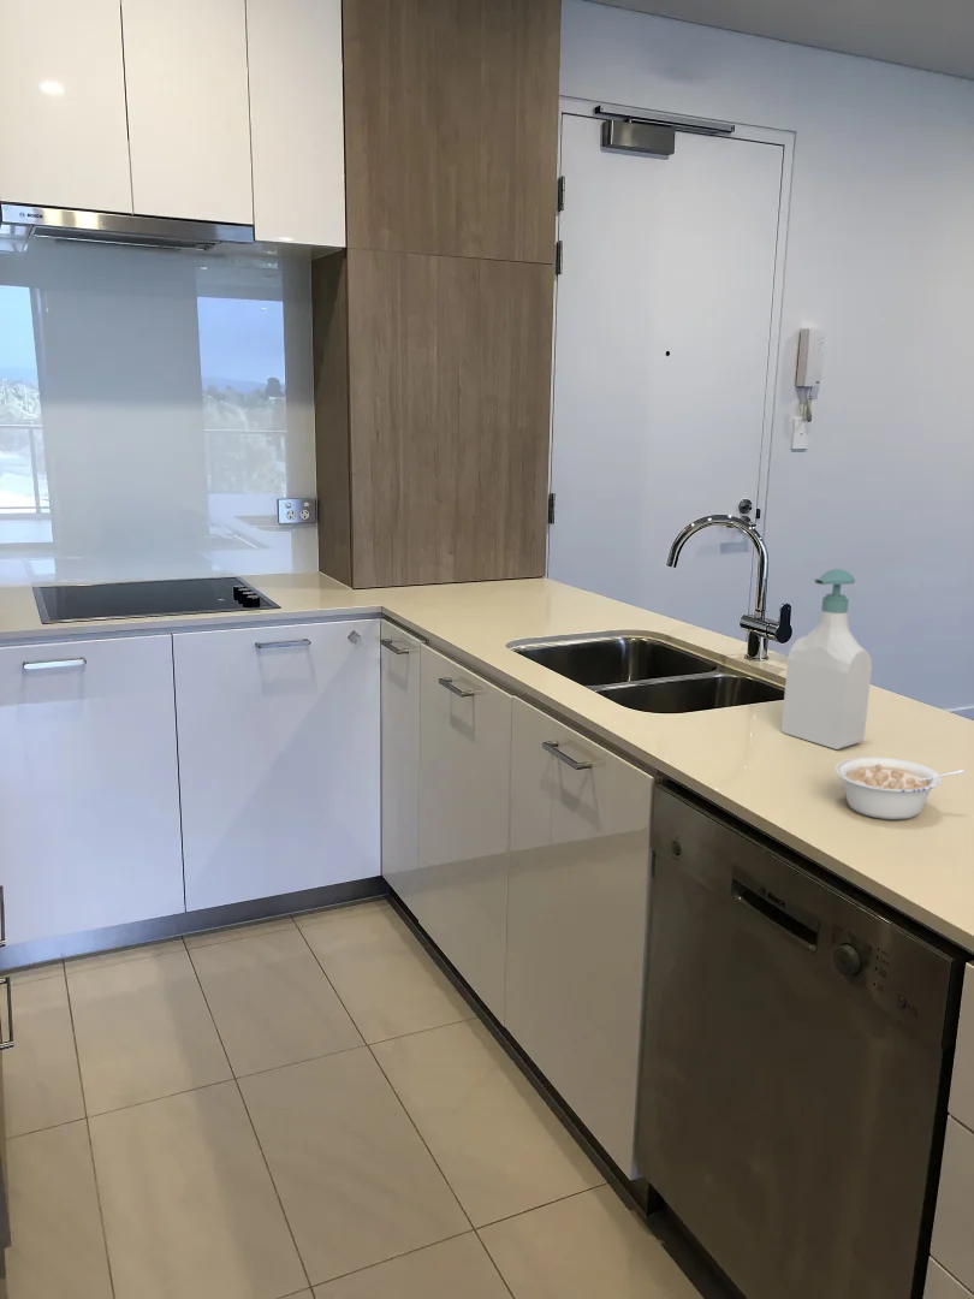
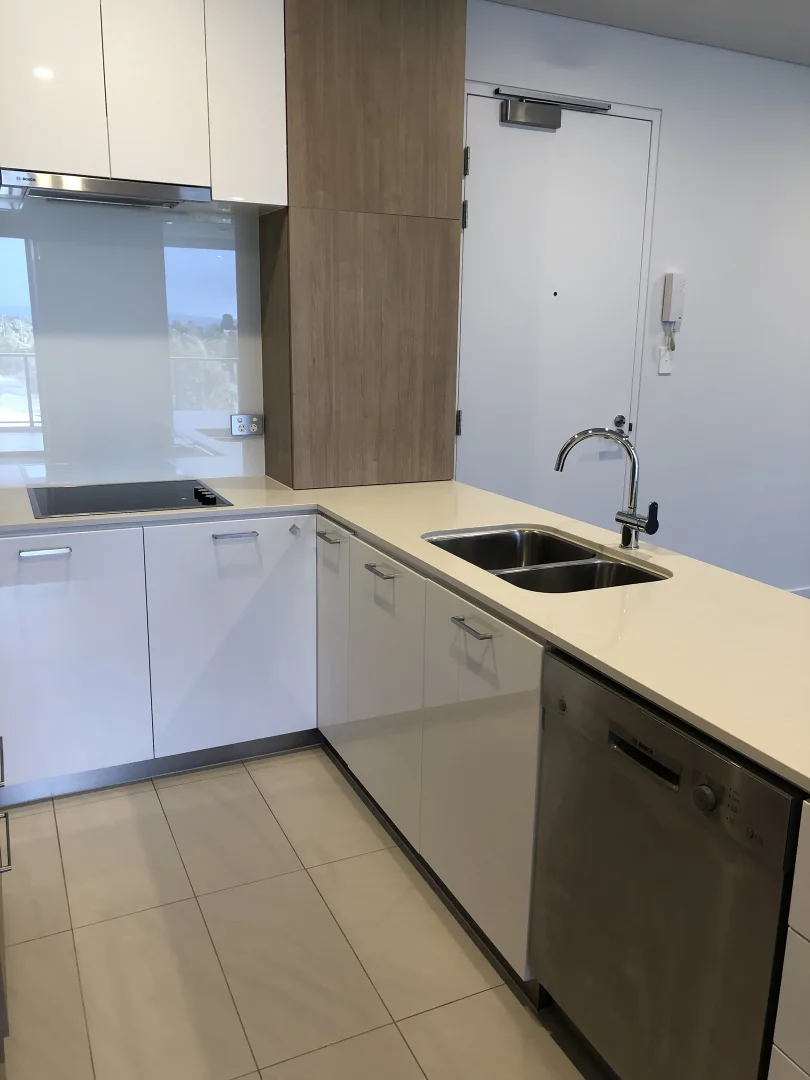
- legume (889, 785)
- soap bottle (826, 656)
